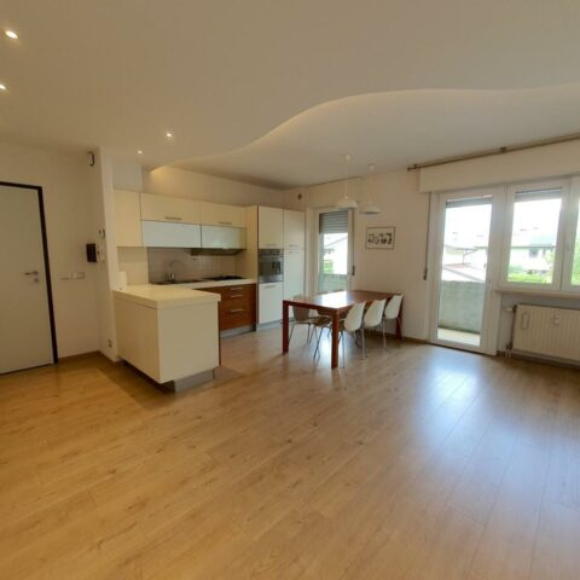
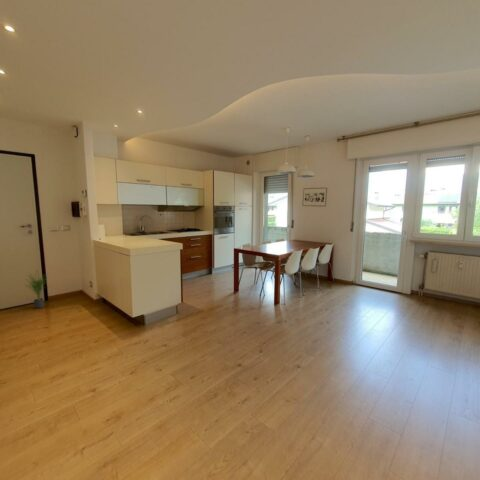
+ potted plant (38, 289)
